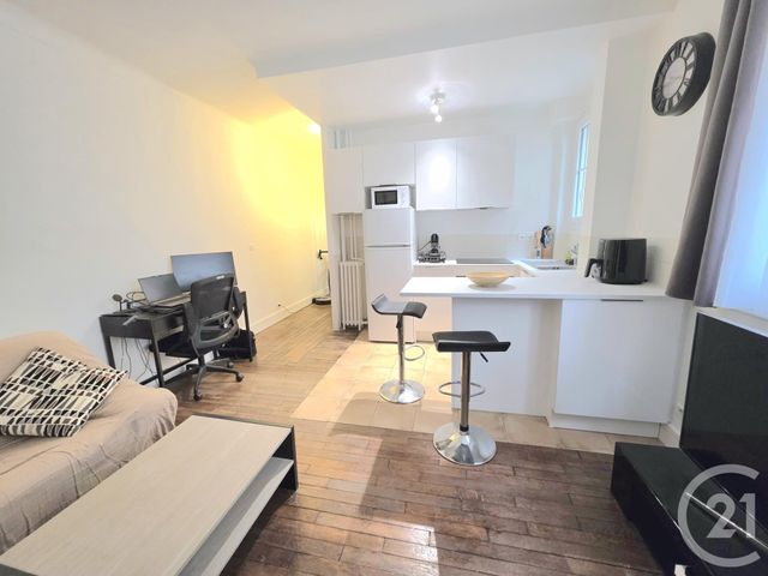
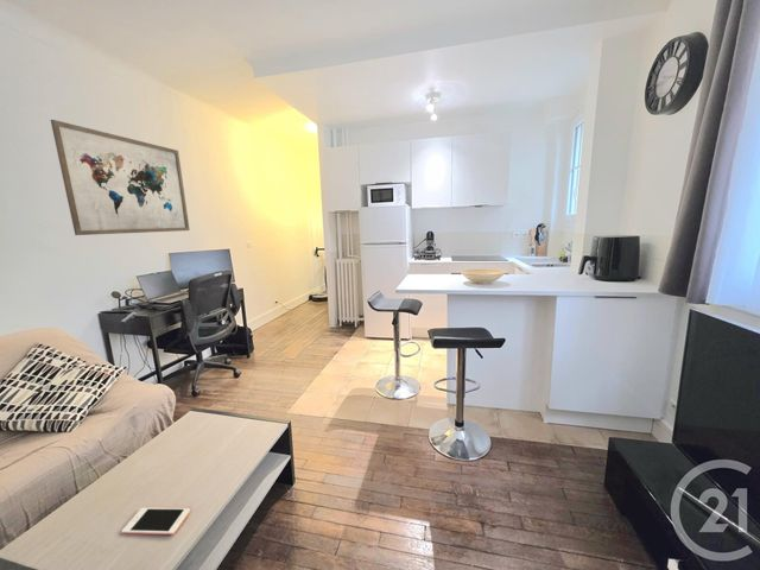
+ wall art (134, 186)
+ cell phone (157, 520)
